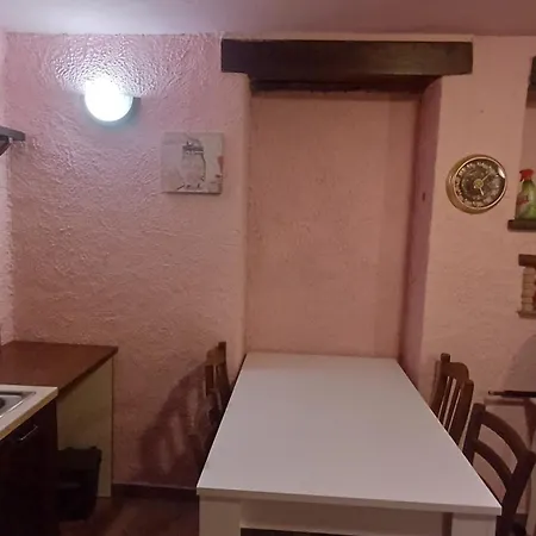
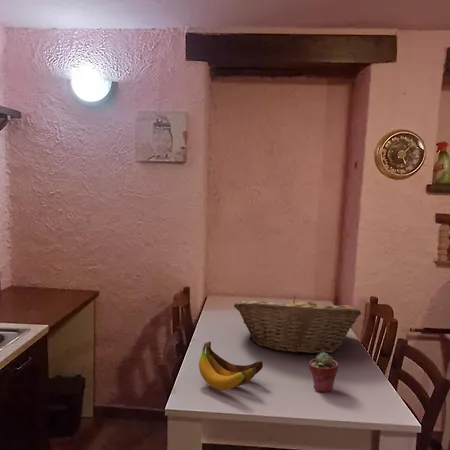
+ fruit basket (295, 318)
+ banana (229, 365)
+ potted succulent (323, 370)
